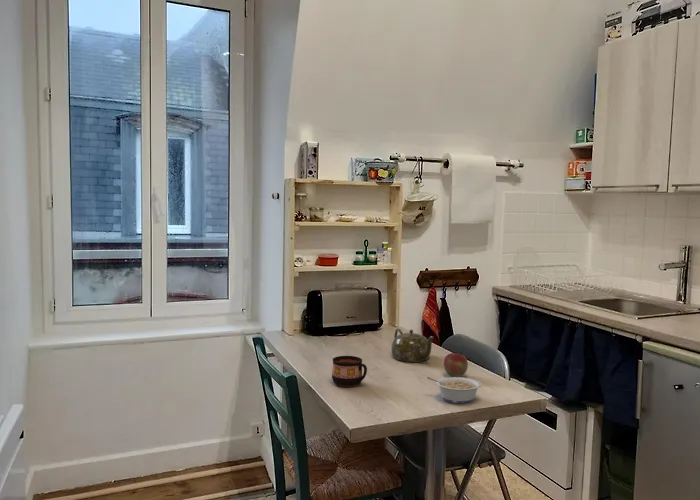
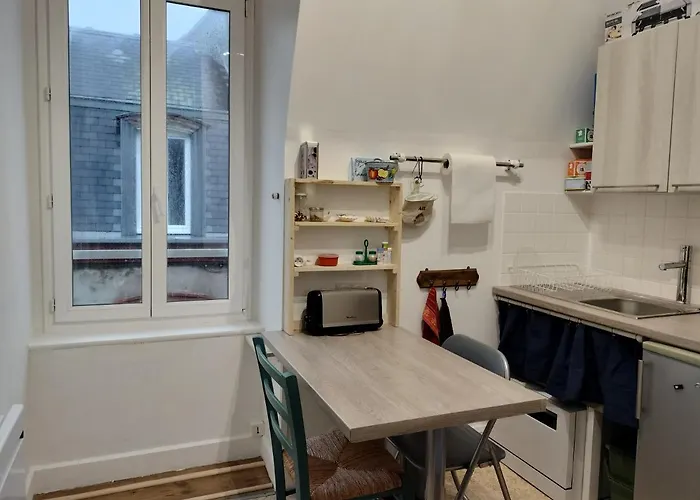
- legume (456, 389)
- cup (347, 371)
- fruit (455, 364)
- teapot (412, 344)
